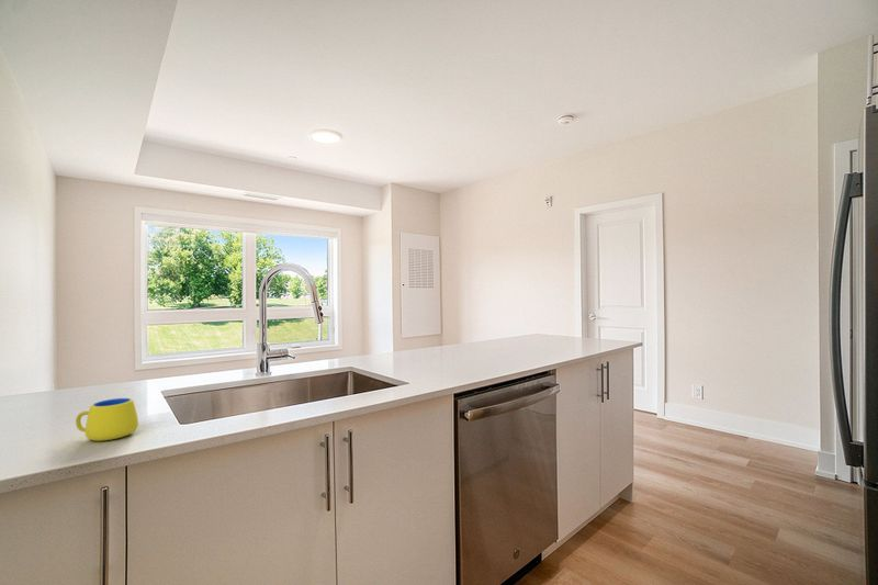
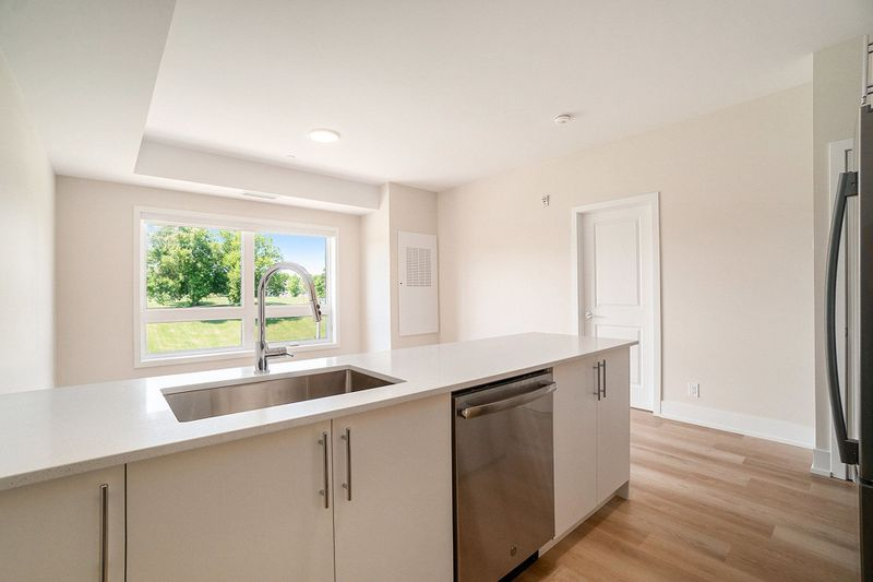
- mug (105, 418)
